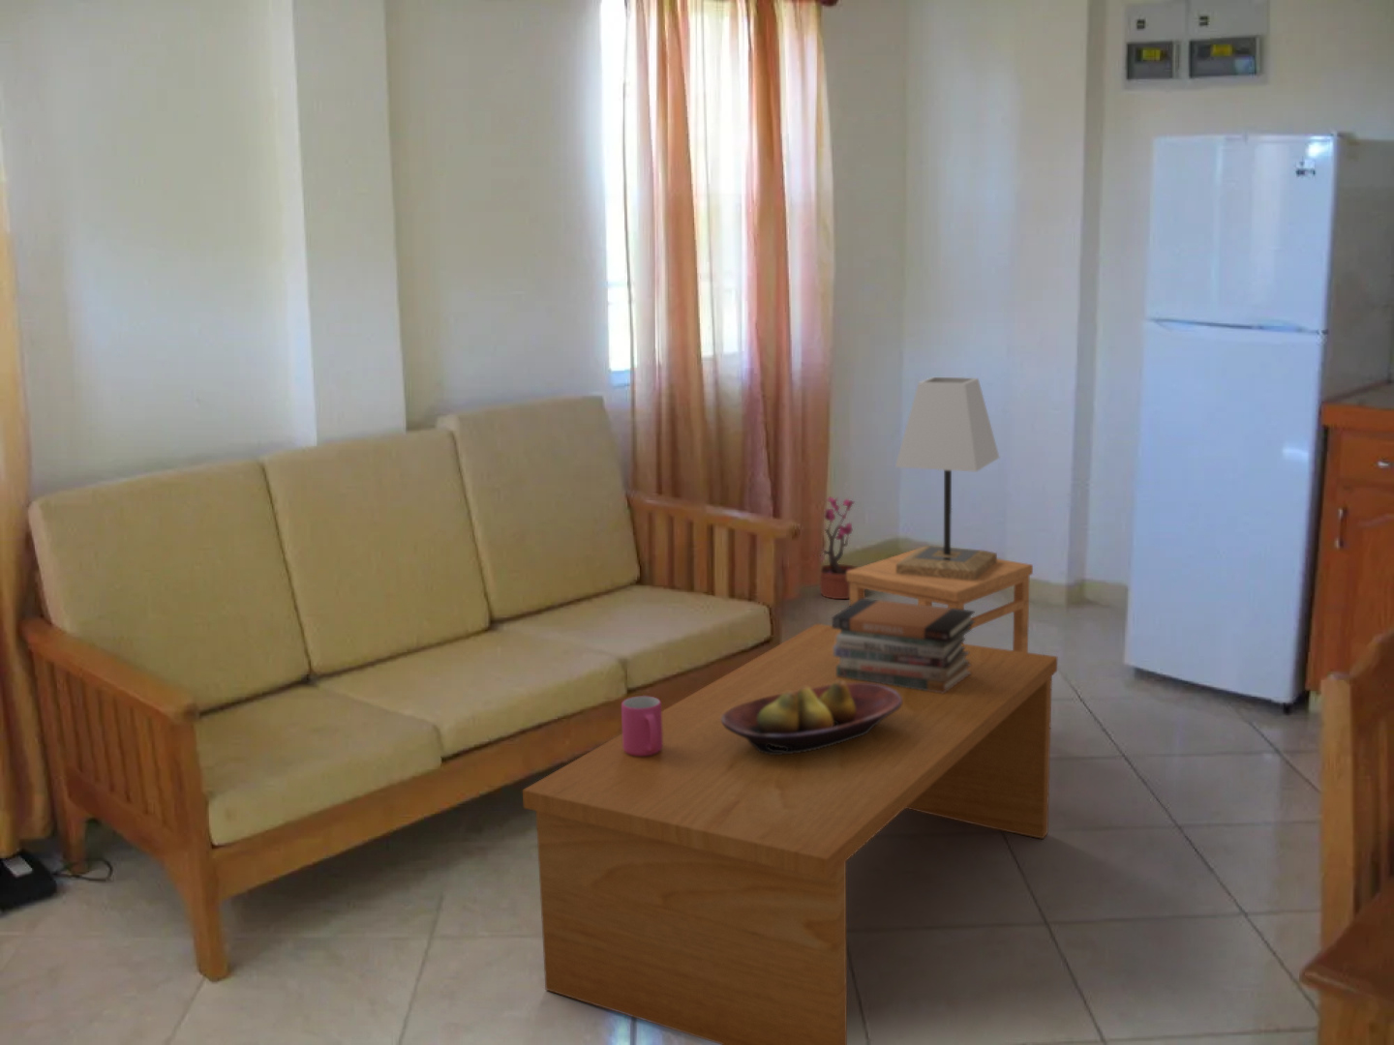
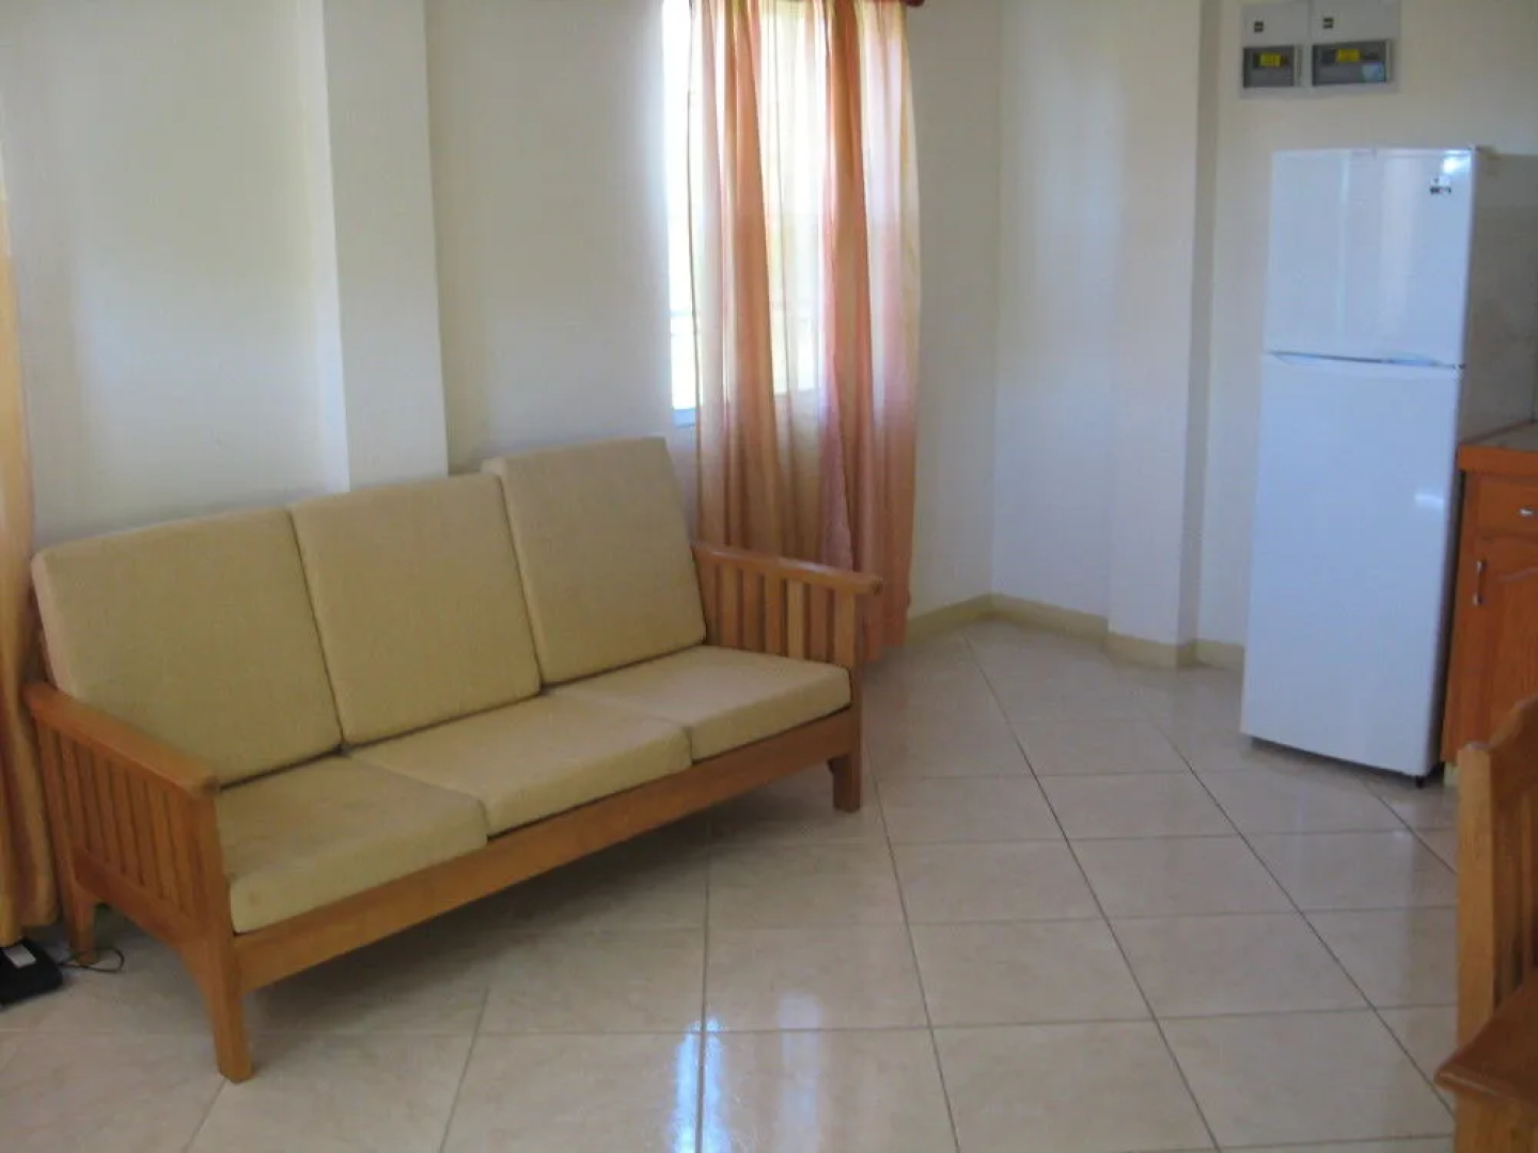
- fruit bowl (813, 709)
- mug (644, 728)
- book stack (902, 643)
- side table (963, 642)
- lamp (947, 474)
- coffee table (821, 811)
- potted plant (842, 548)
